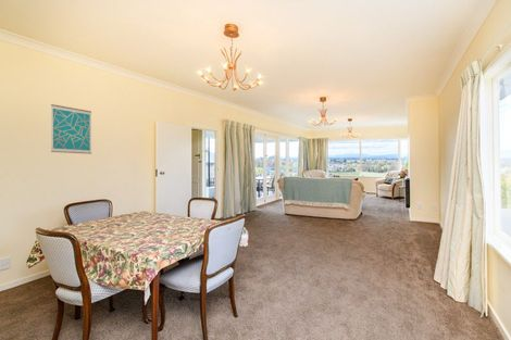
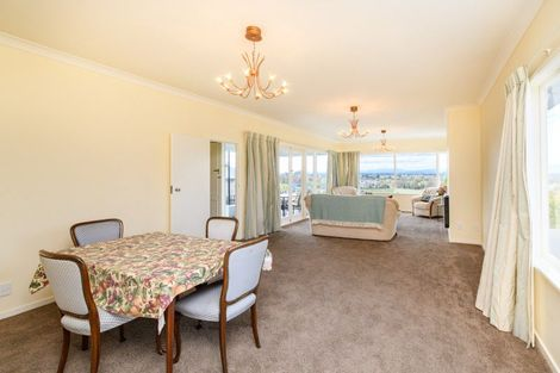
- wall art (72, 130)
